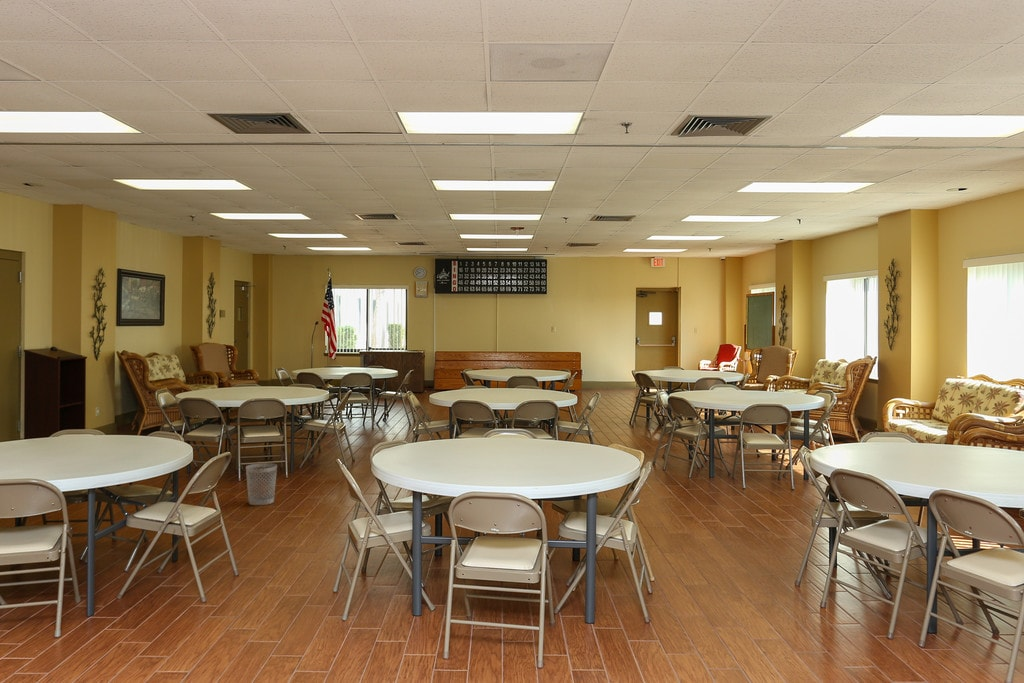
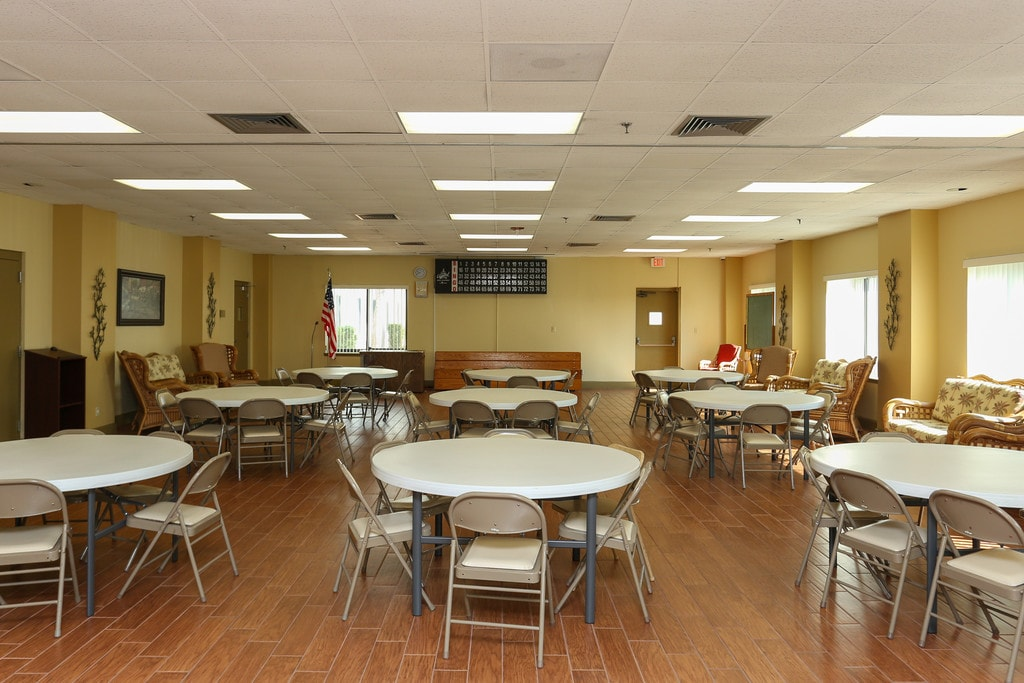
- wastebasket (261, 484)
